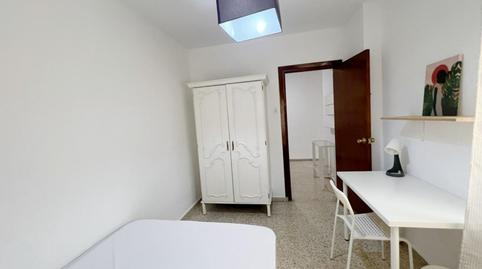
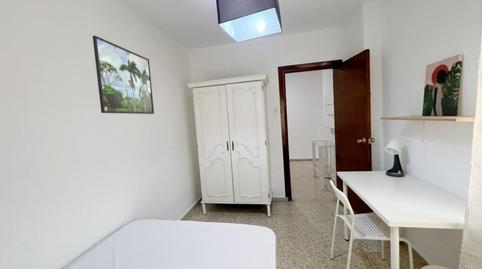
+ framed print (128, 81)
